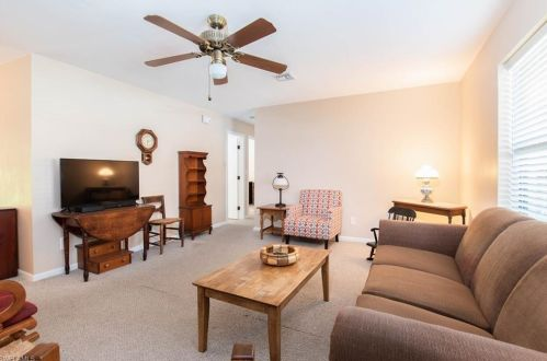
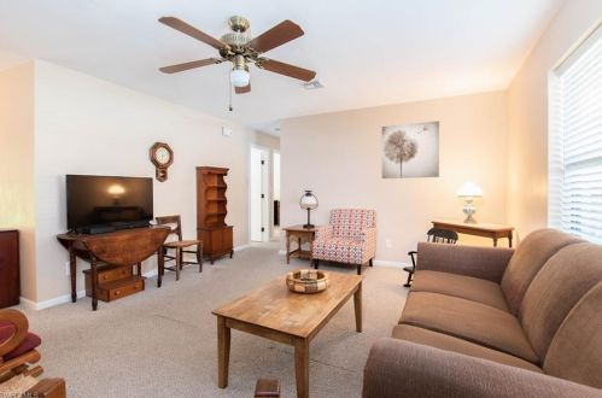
+ wall art (409, 151)
